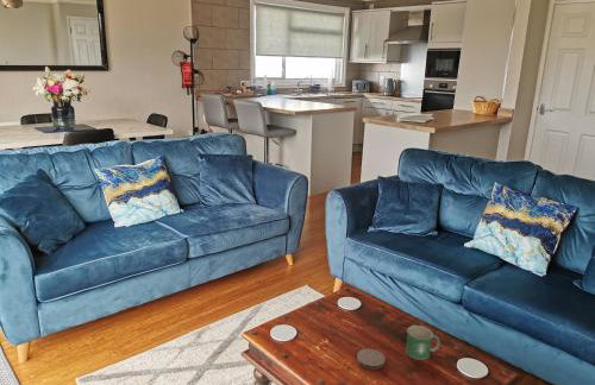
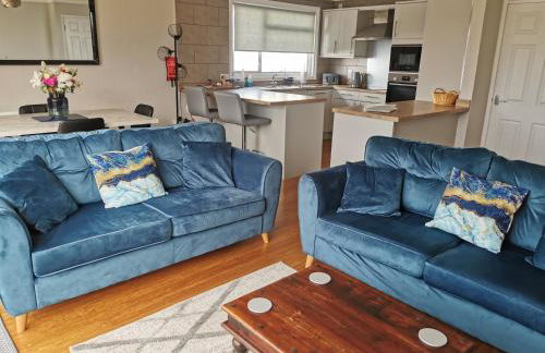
- coaster (370, 358)
- mug (422, 342)
